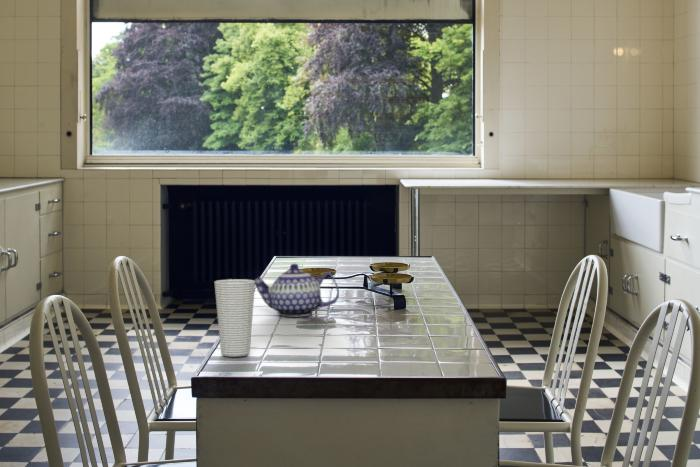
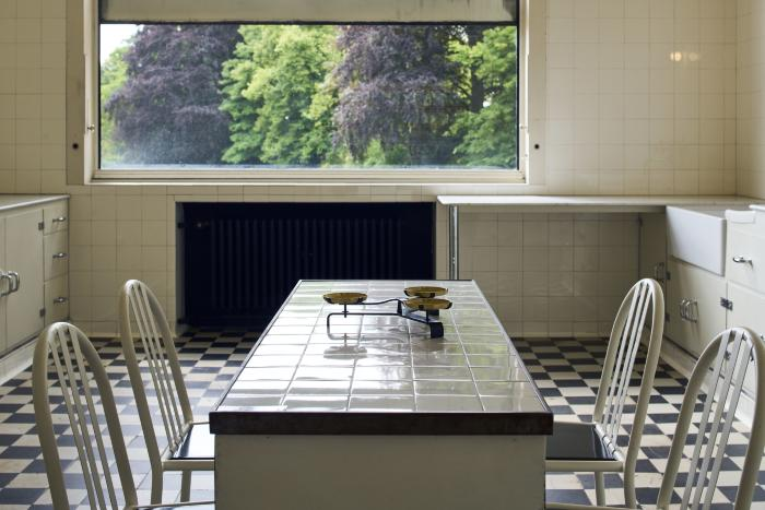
- cup (235, 317)
- teapot (296, 288)
